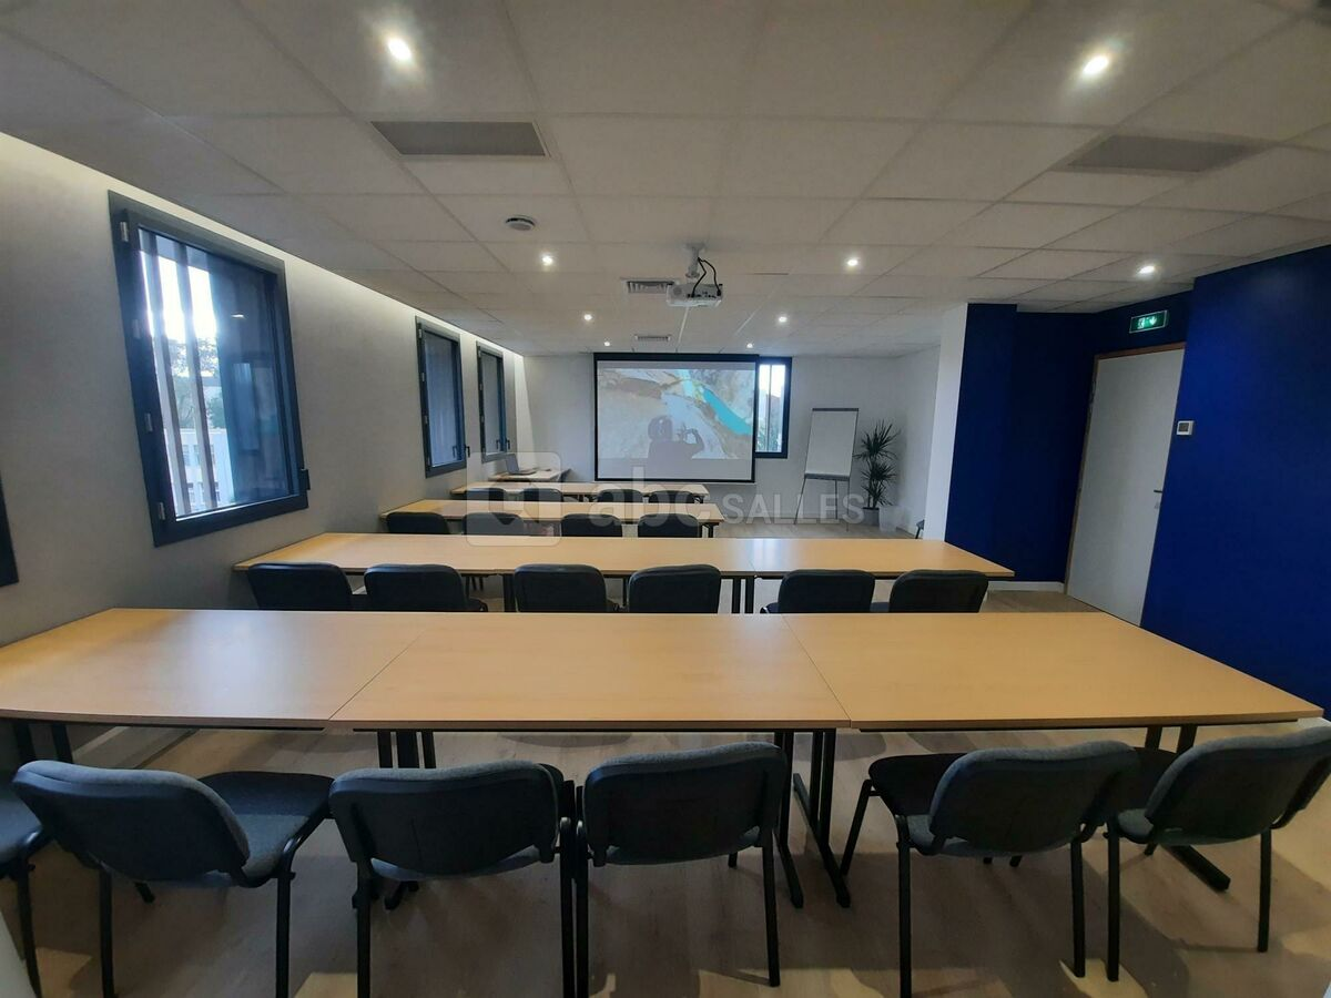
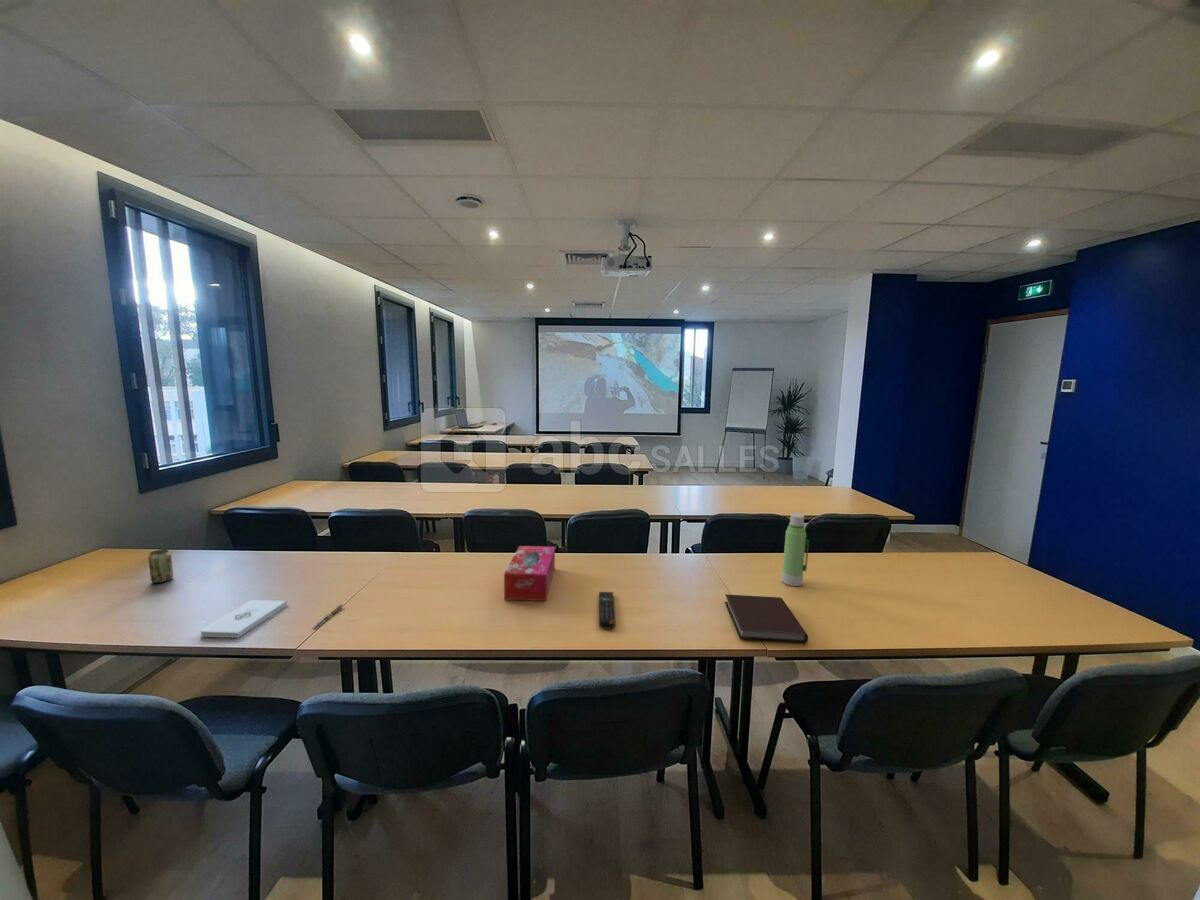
+ notepad (245, 617)
+ notebook (762, 616)
+ water bottle (795, 549)
+ tissue box (531, 571)
+ remote control (606, 608)
+ beverage can (160, 566)
+ pen (328, 615)
